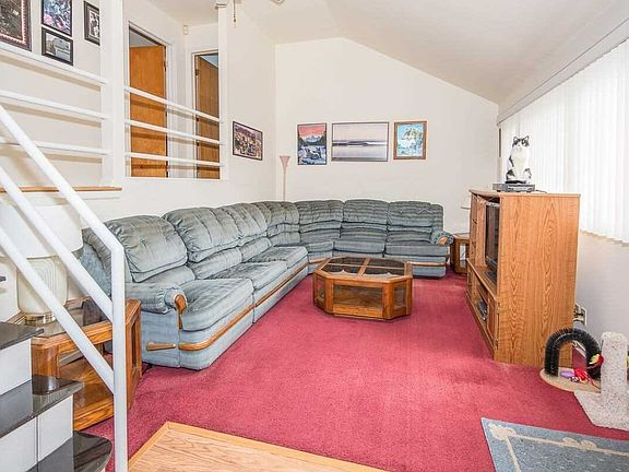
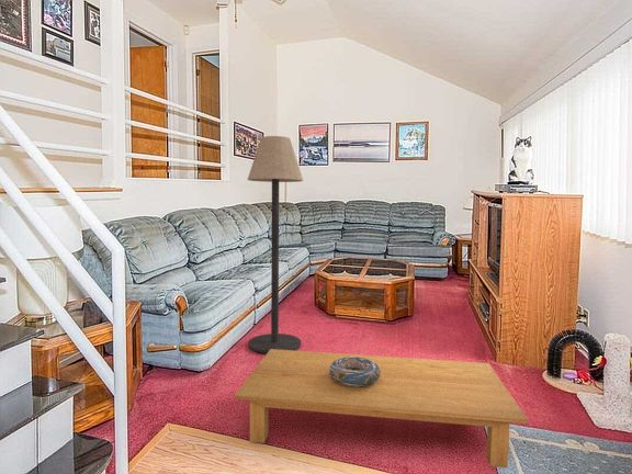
+ decorative bowl (354, 370)
+ coffee table (374, 400)
+ floor lamp (274, 242)
